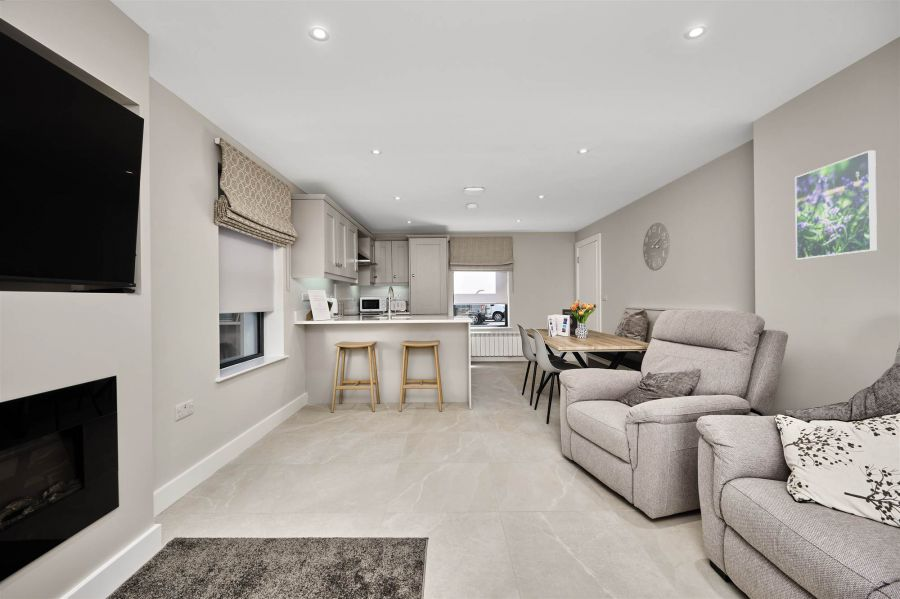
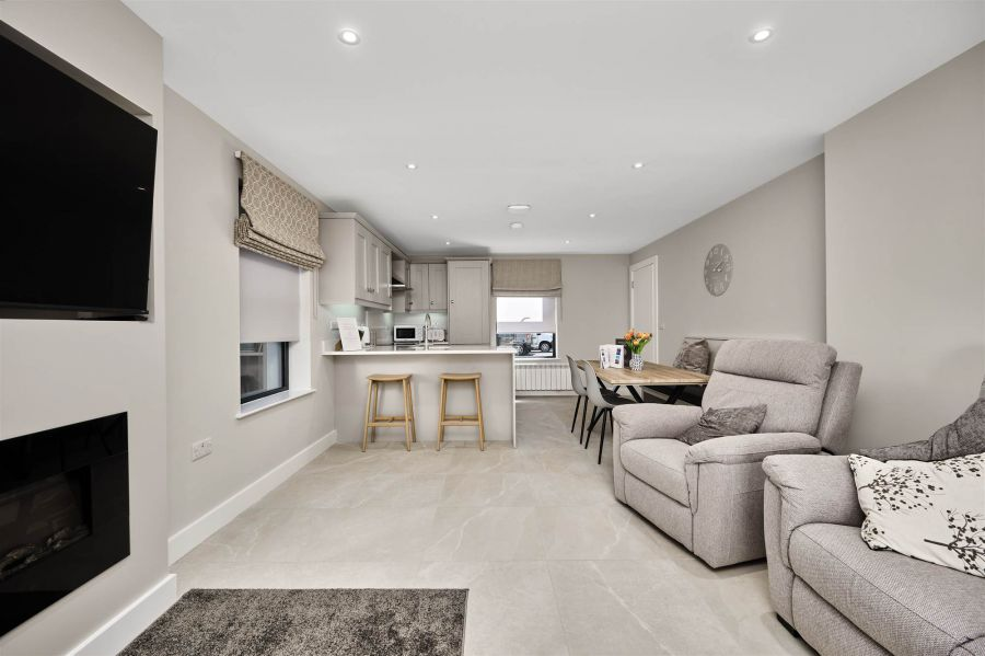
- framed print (831, 210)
